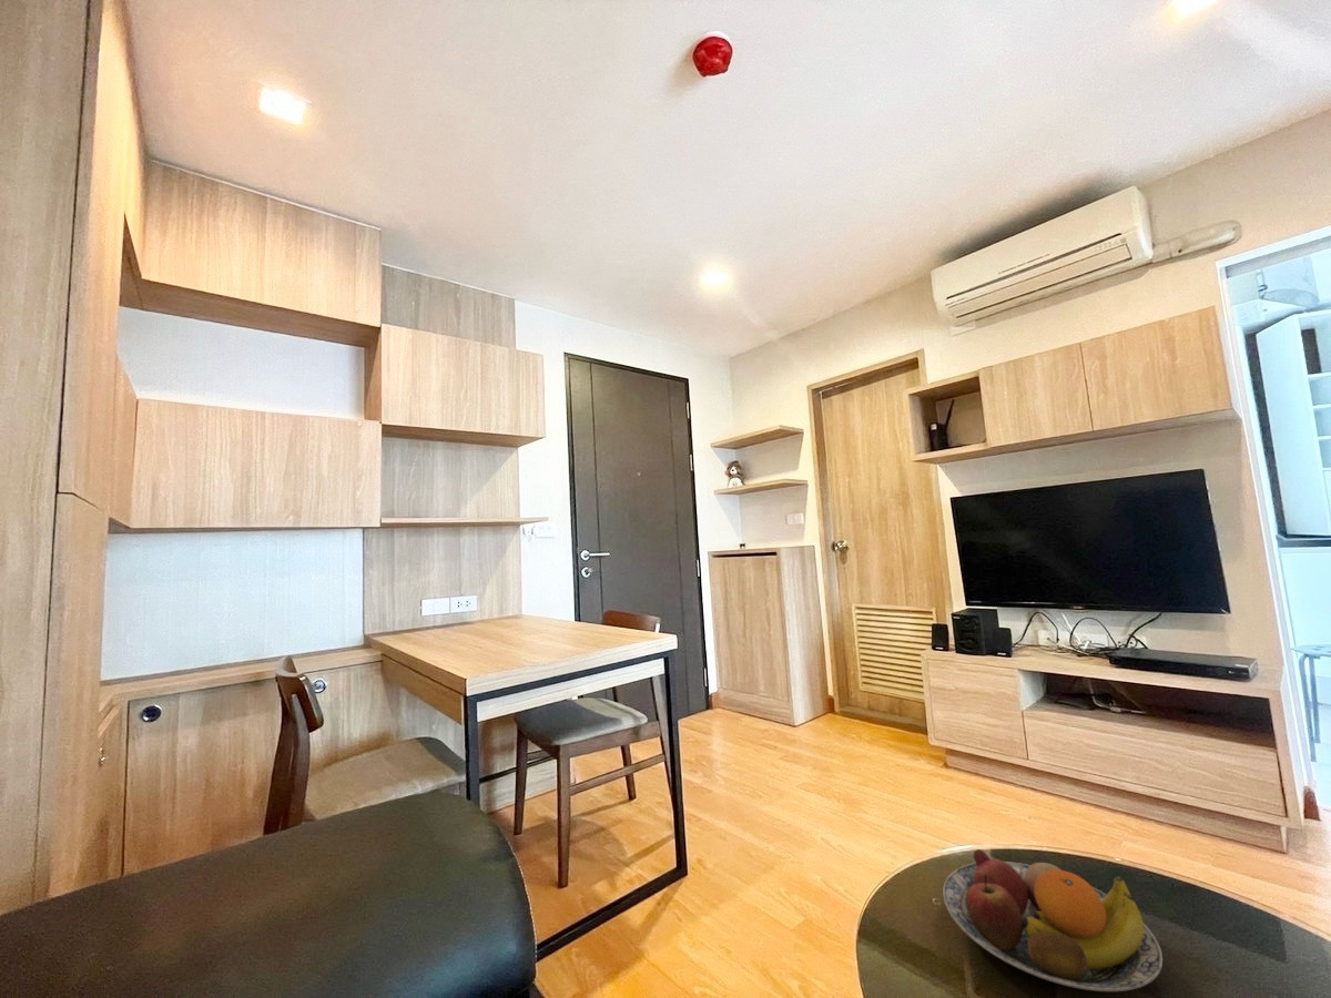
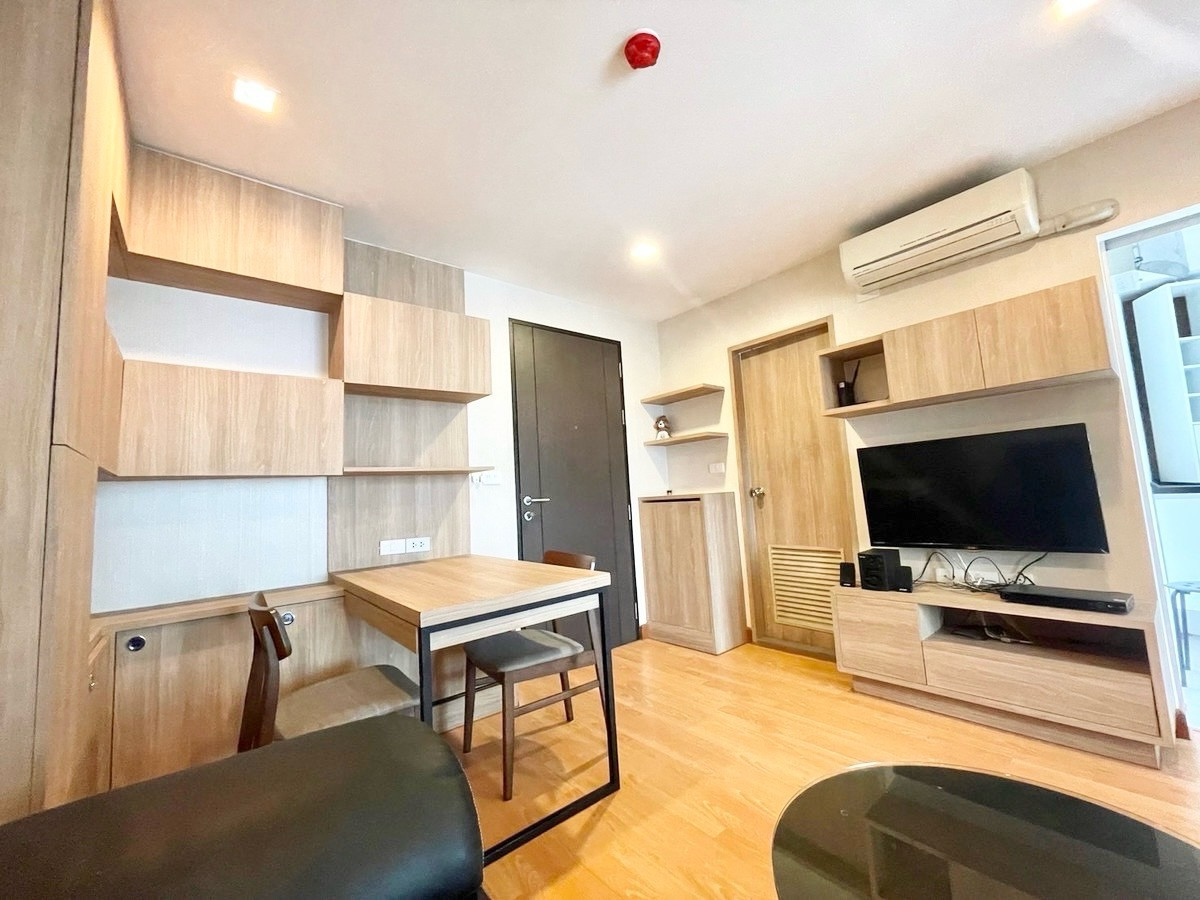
- fruit bowl (1040, 906)
